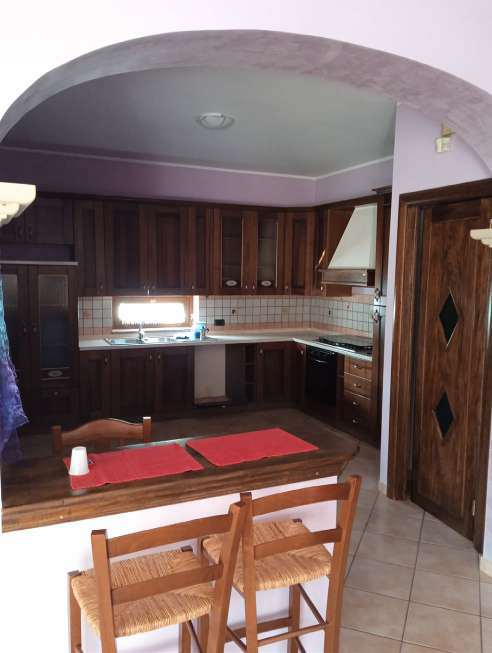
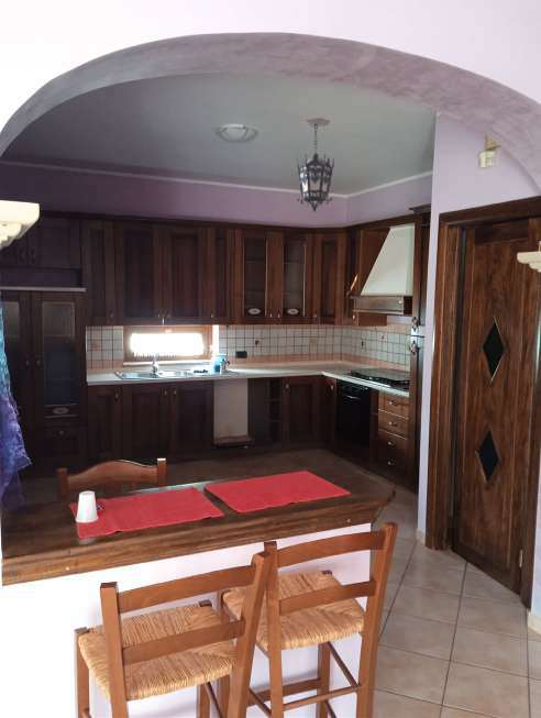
+ hanging lantern (314, 167)
